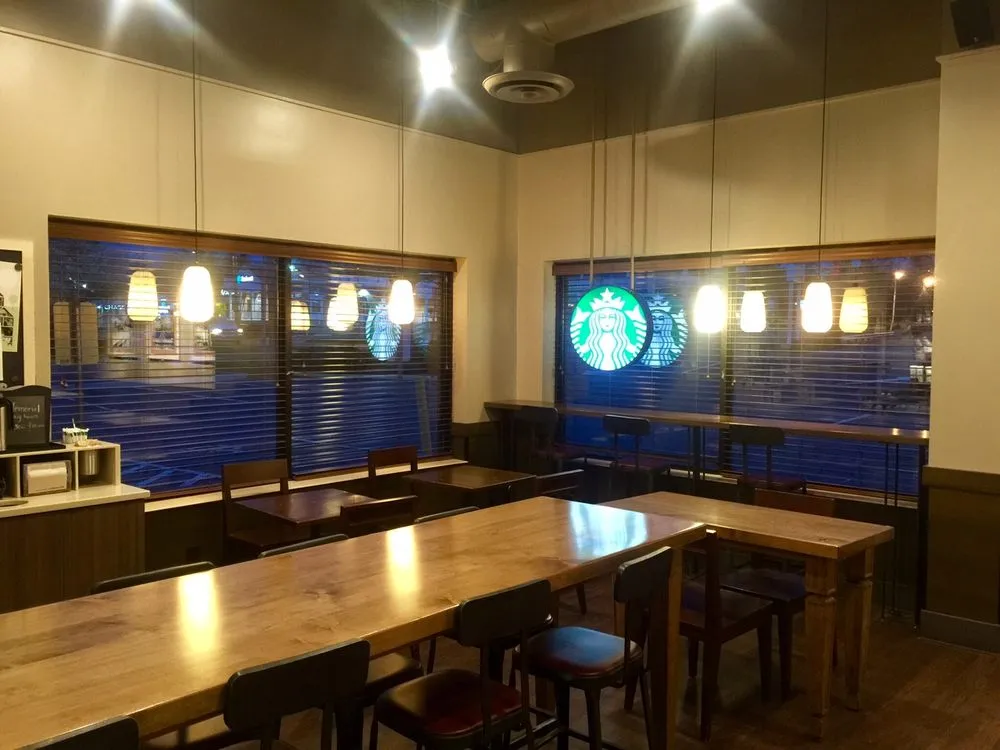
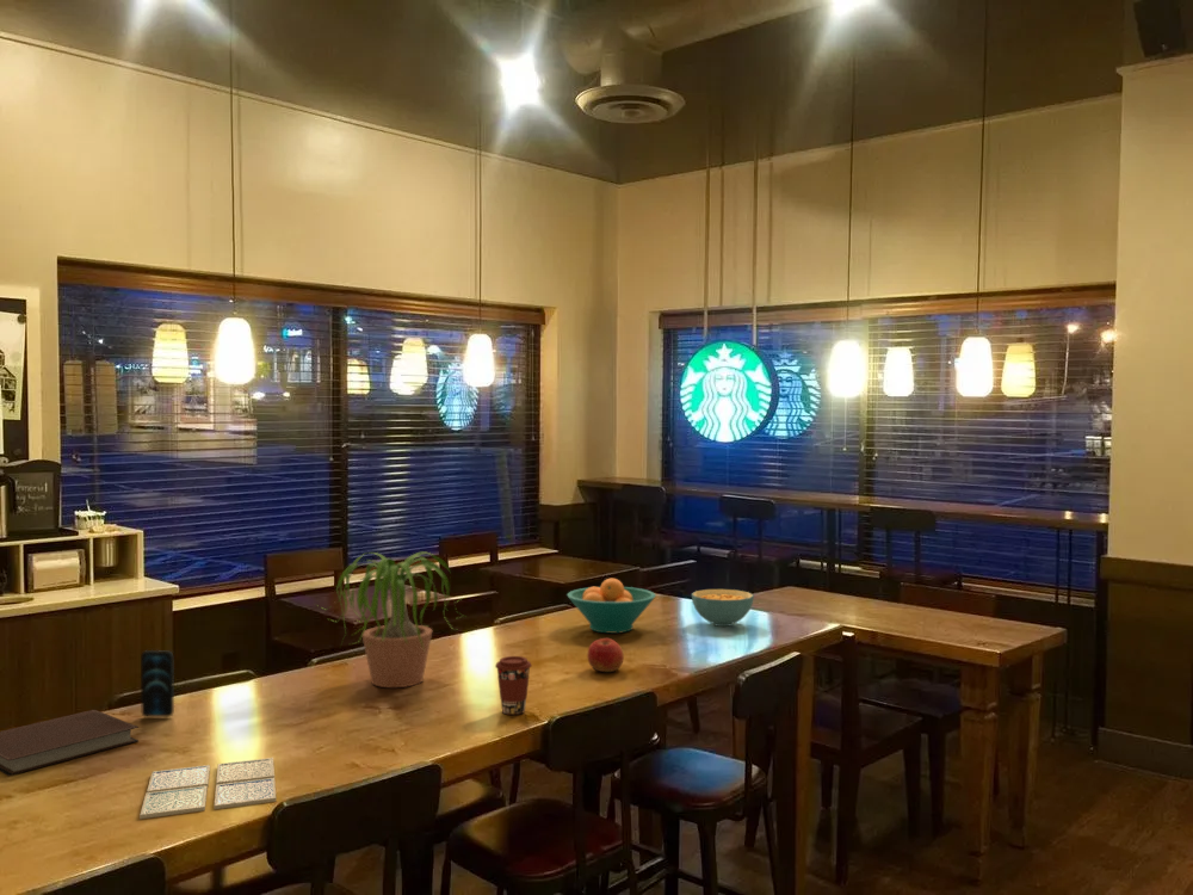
+ potted plant (385, 619)
+ drink coaster (208, 784)
+ coffee cup (513, 685)
+ smartphone (157, 684)
+ cereal bowl (722, 609)
+ notebook (54, 739)
+ apple (605, 654)
+ fruit bowl (611, 603)
